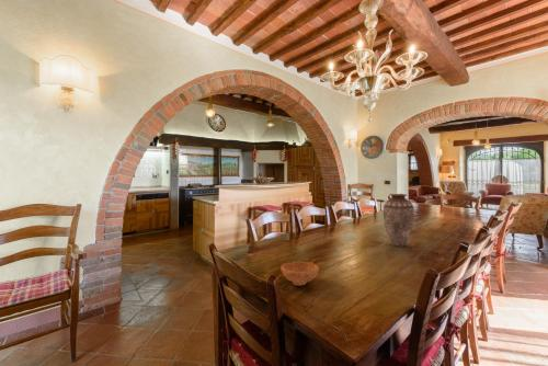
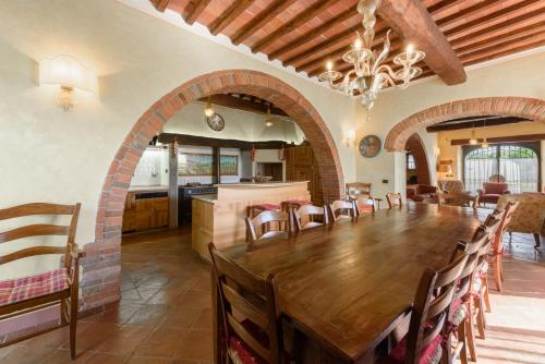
- vase (398, 219)
- bowl (299, 273)
